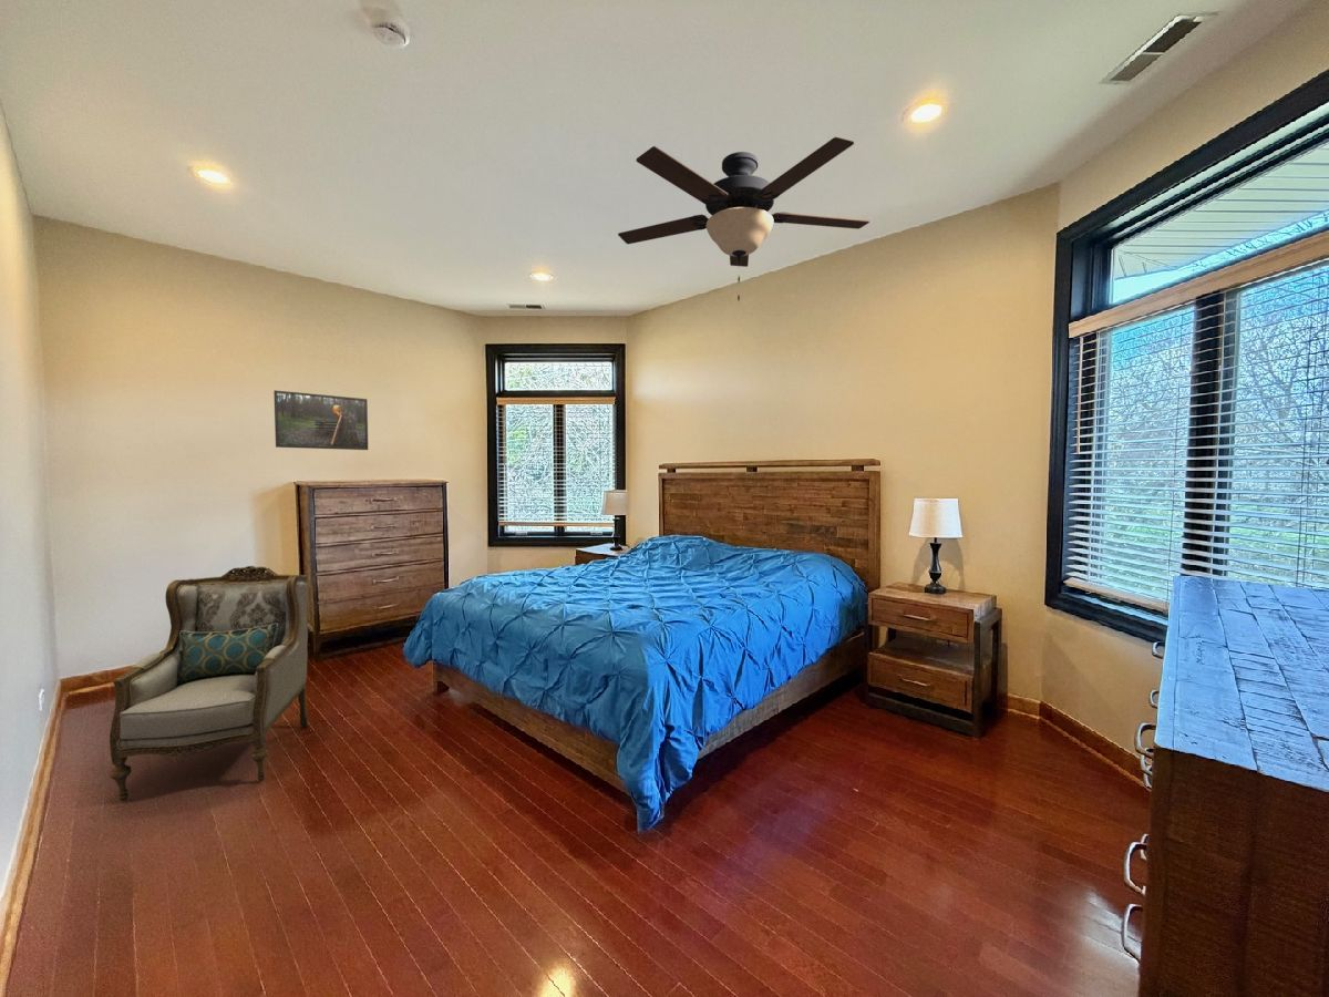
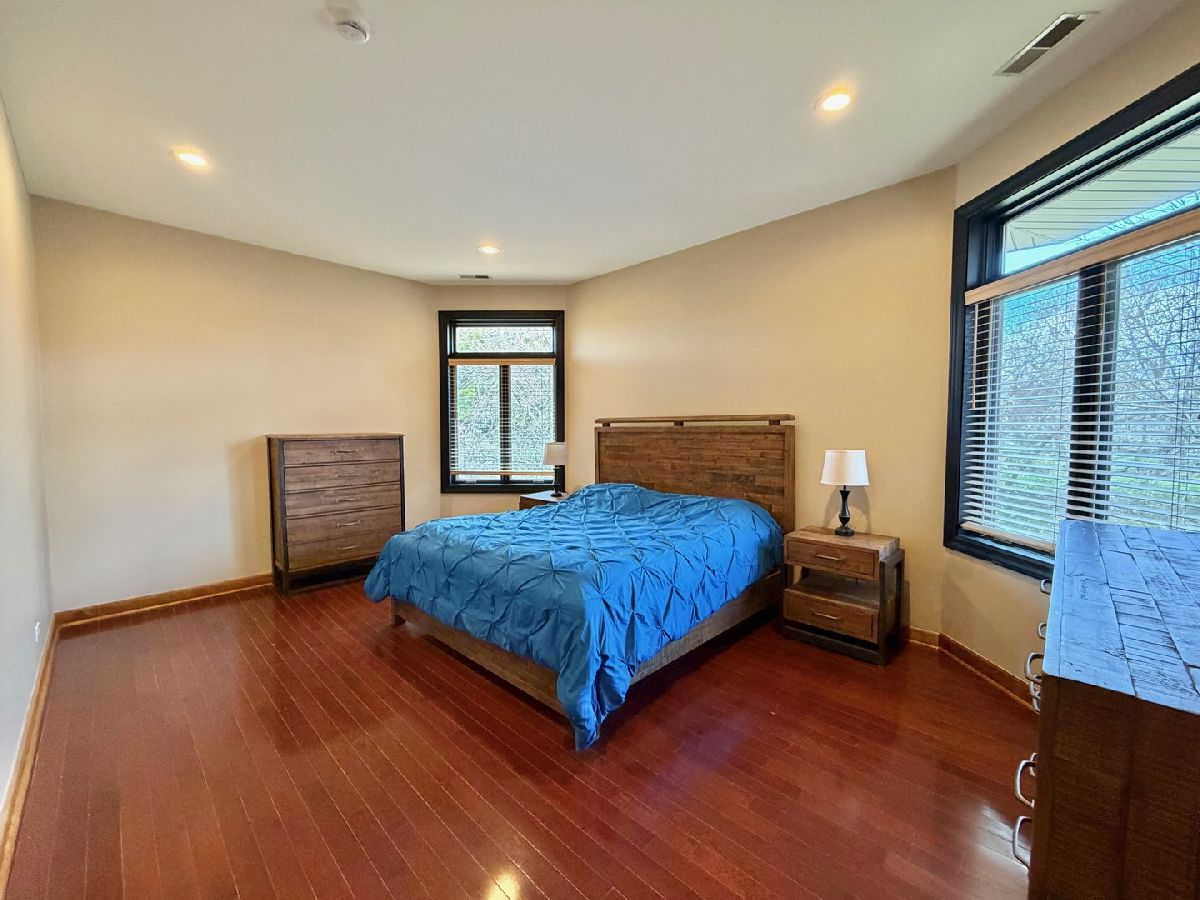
- armchair (223, 668)
- ceiling fan (739, 235)
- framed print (323, 421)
